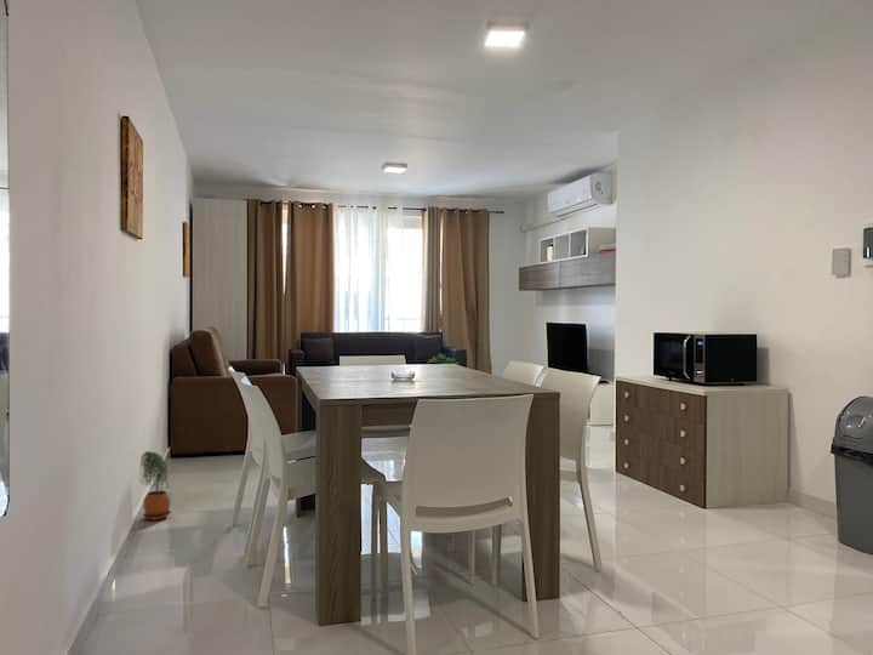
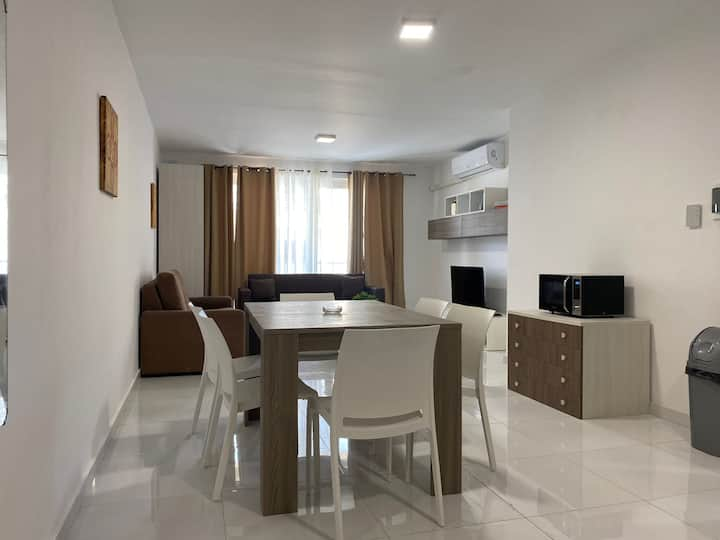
- potted plant (154, 484)
